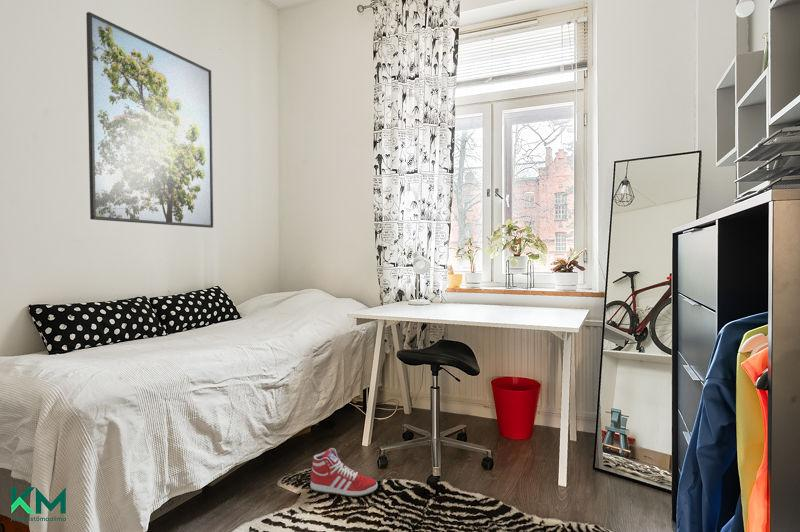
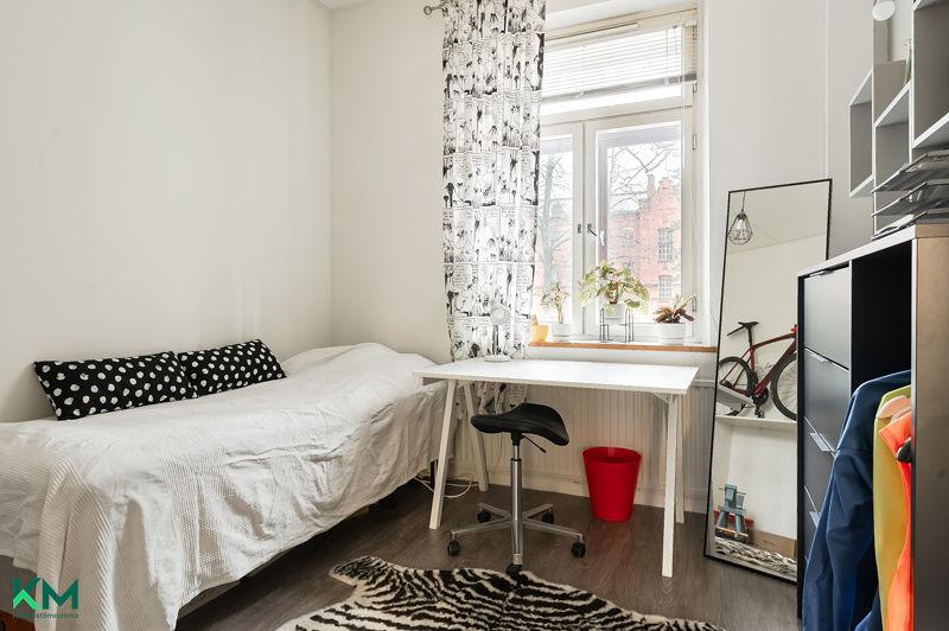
- sneaker (343, 470)
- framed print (158, 135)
